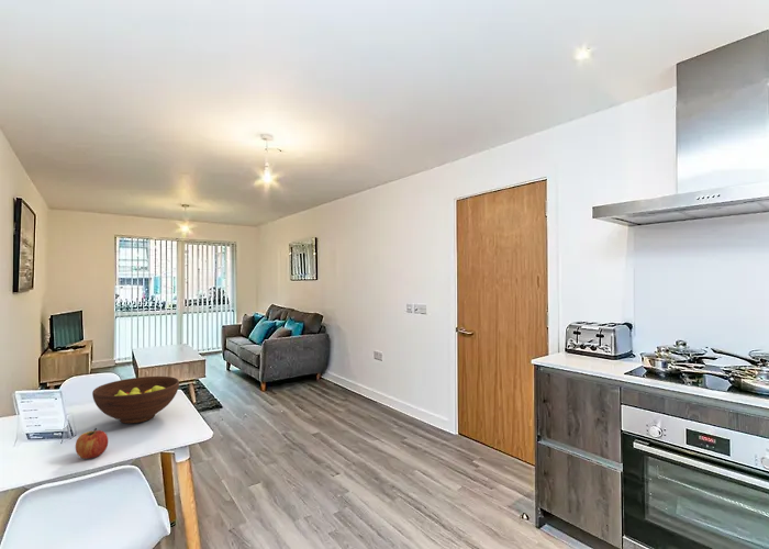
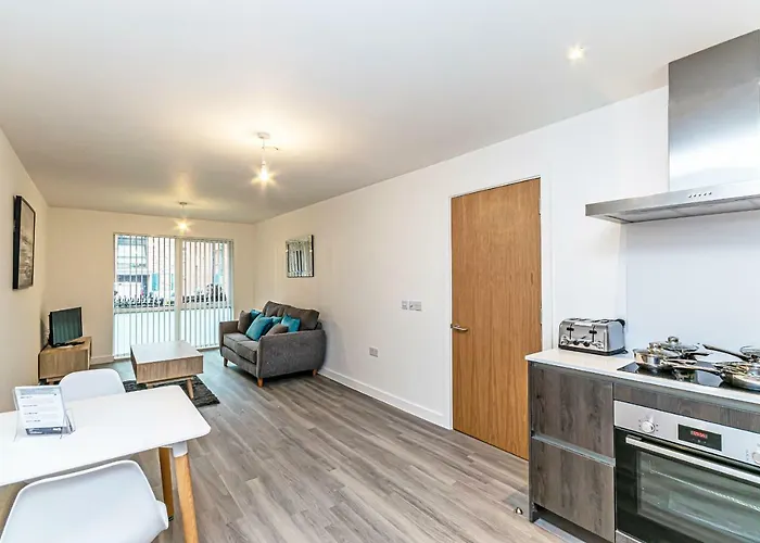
- apple (91, 442)
- fruit bowl (137, 402)
